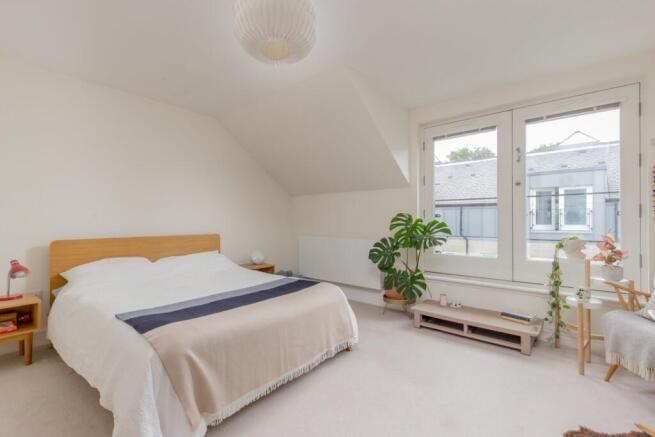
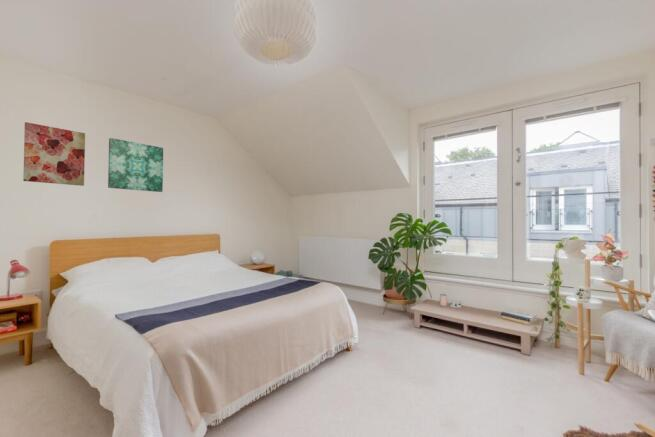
+ wall art (137, 166)
+ wall art (56, 155)
